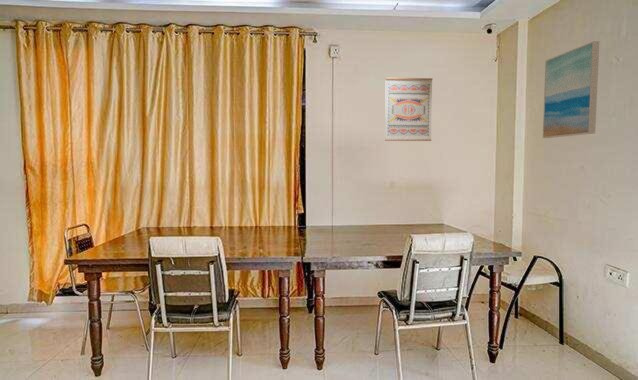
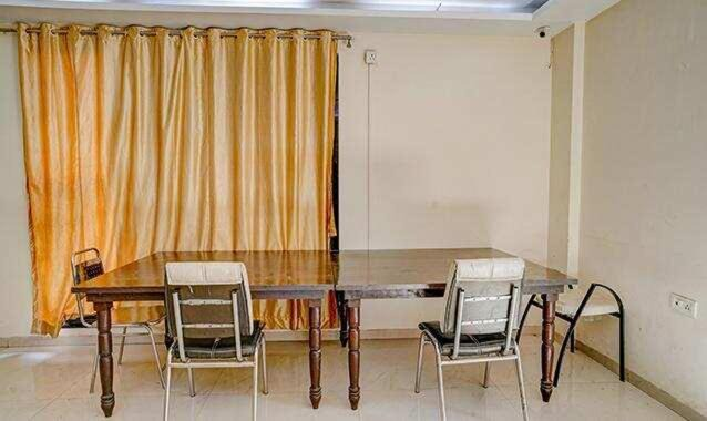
- wall art (408, 109)
- wall art (568, 94)
